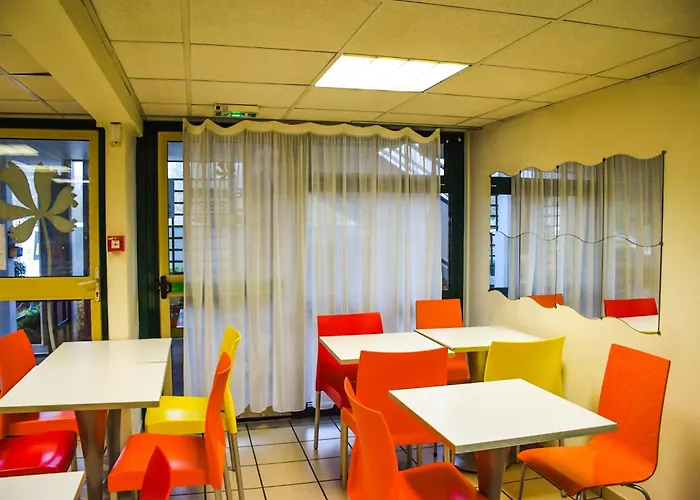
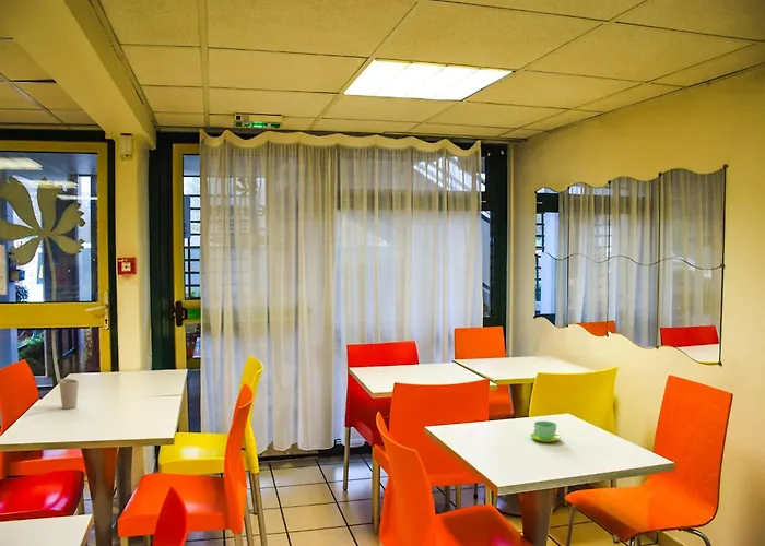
+ cup (544, 431)
+ cup (69, 393)
